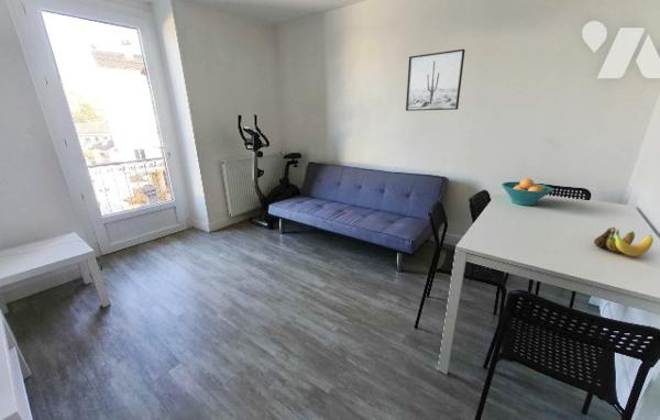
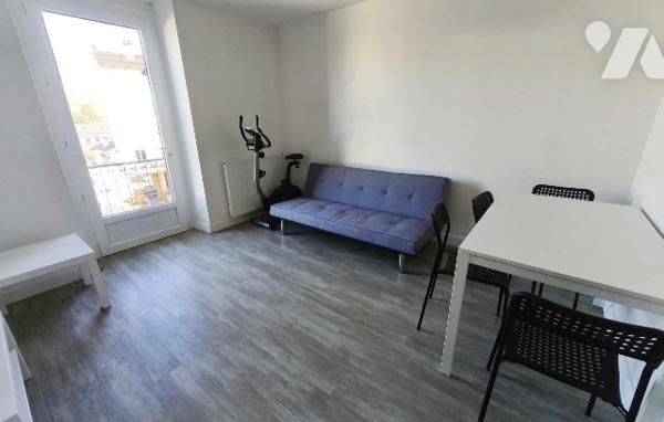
- banana (620, 239)
- wall art (432, 82)
- fruit bowl (525, 190)
